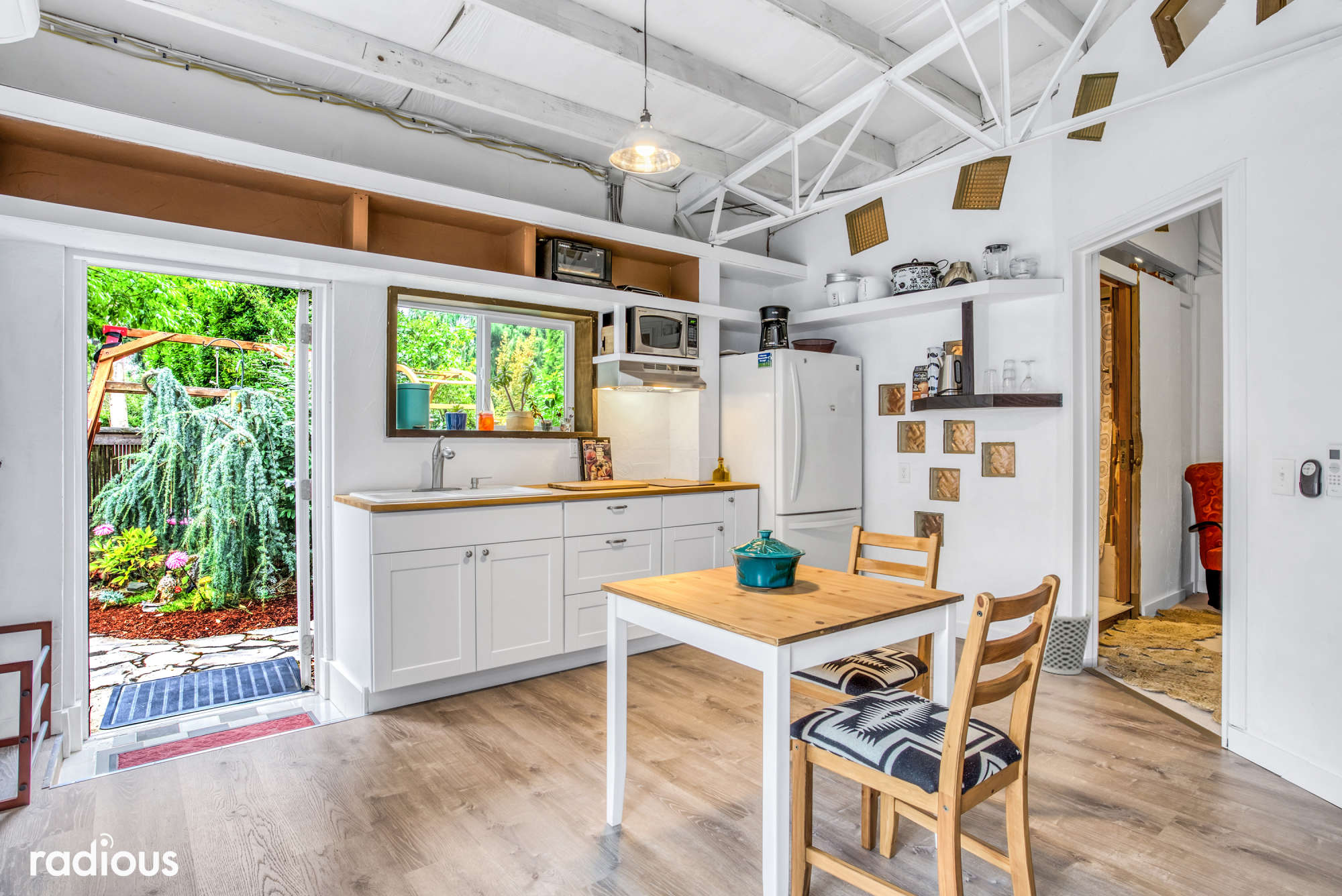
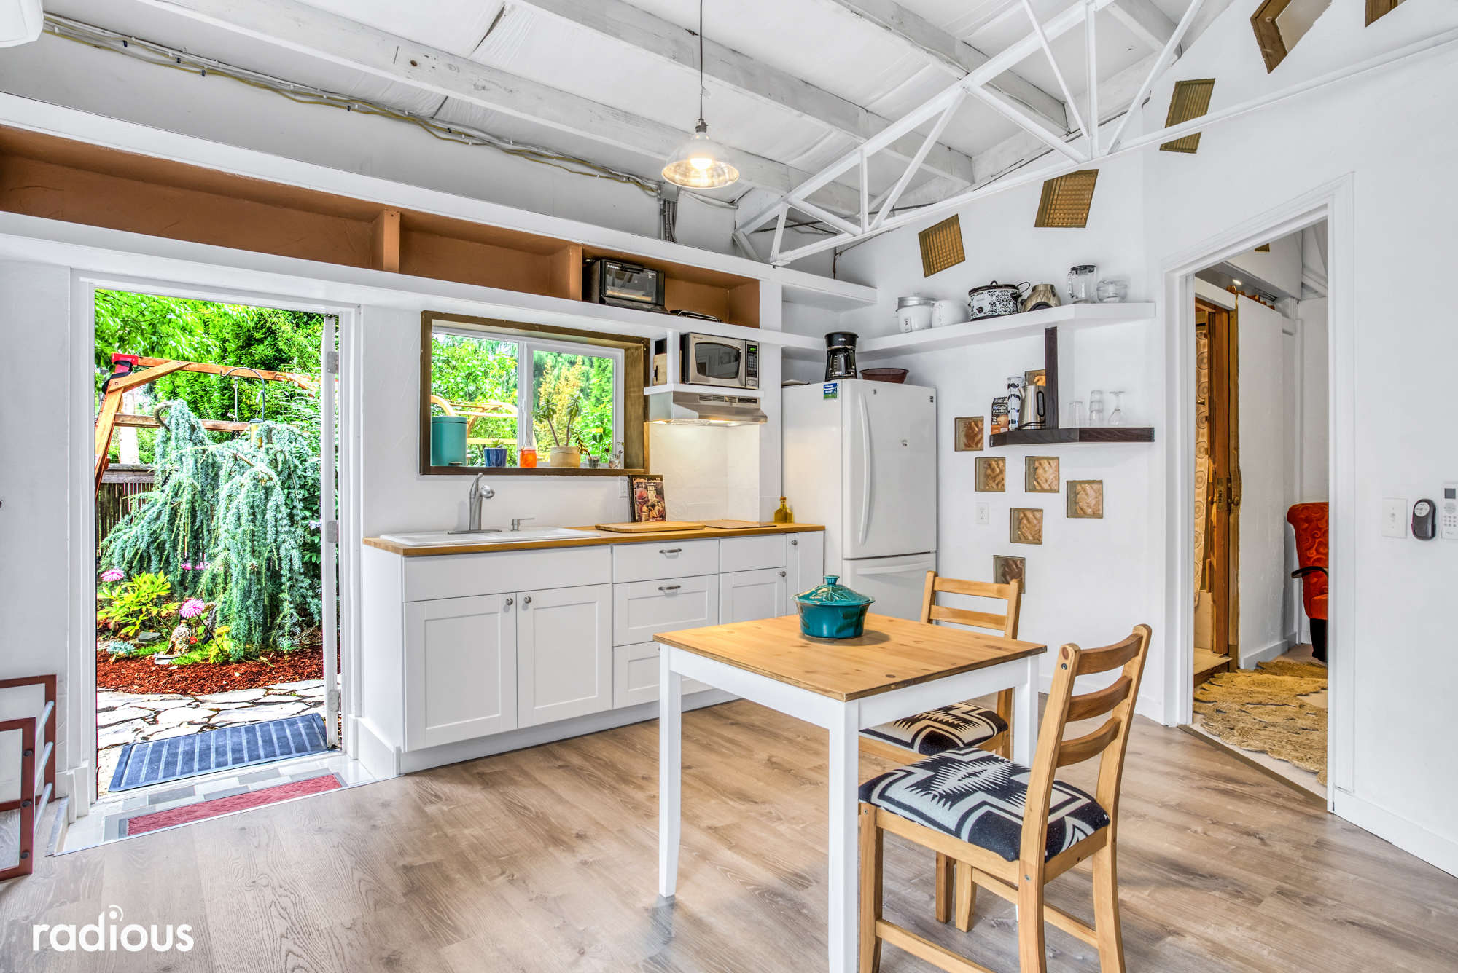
- wastebasket (1059, 639)
